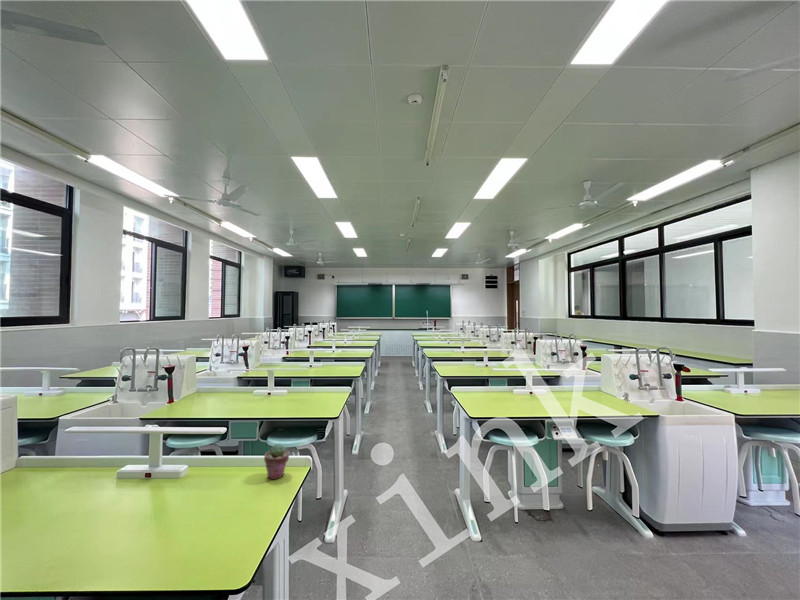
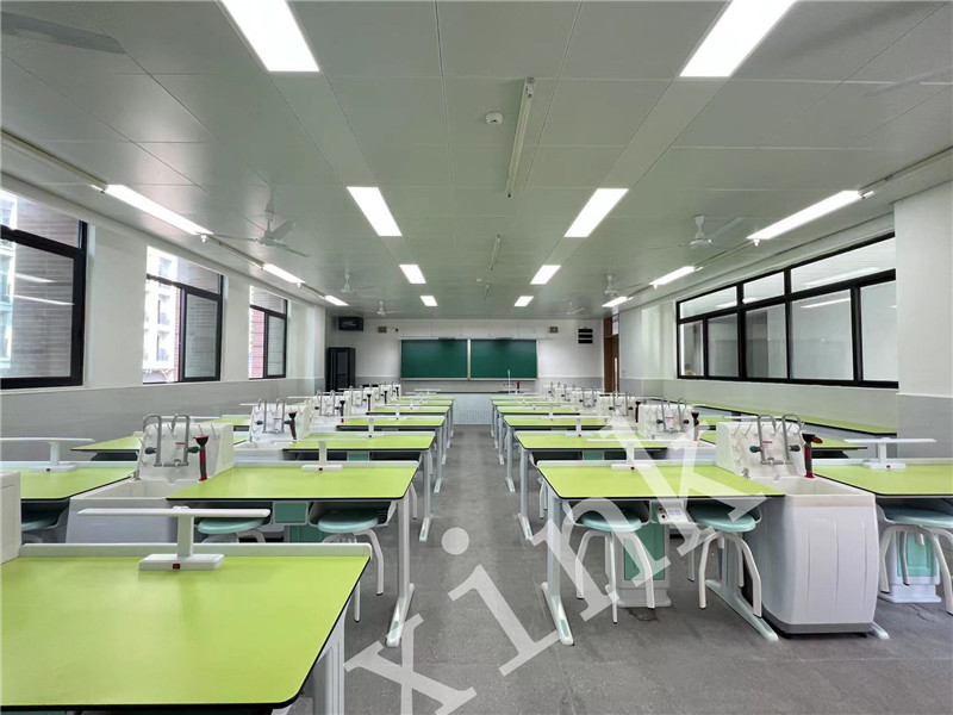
- potted succulent (276, 460)
